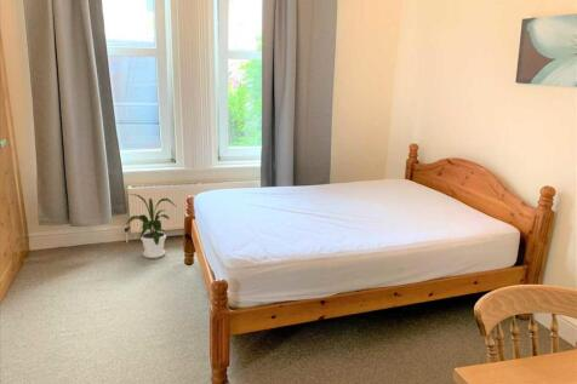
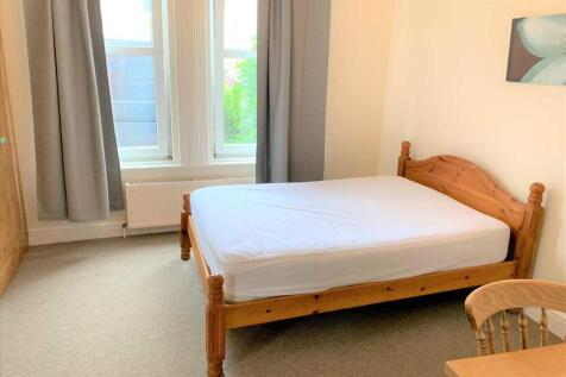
- house plant (150, 224)
